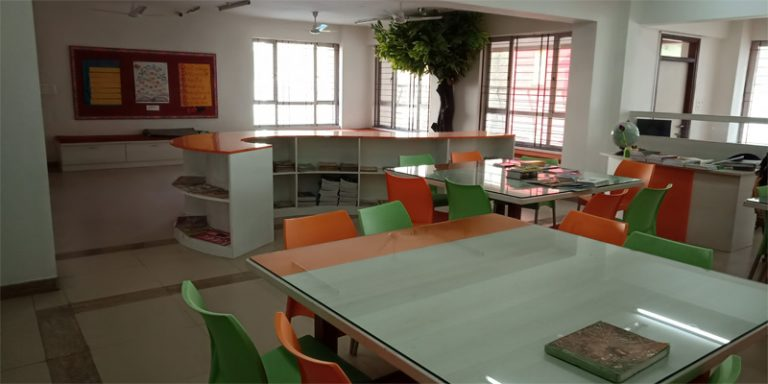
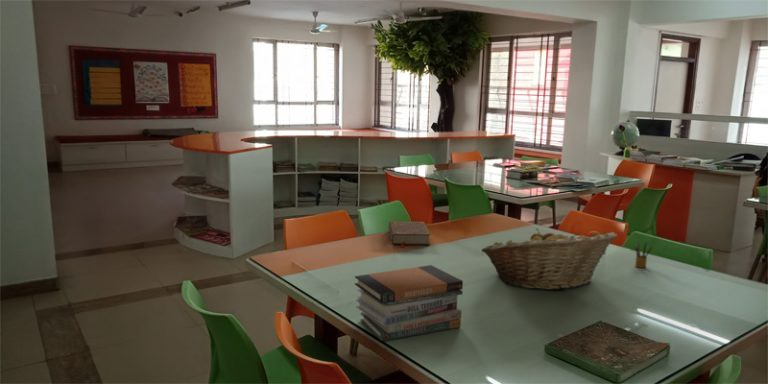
+ fruit basket (548, 252)
+ book stack (408, 301)
+ book (408, 232)
+ pencil box (642, 254)
